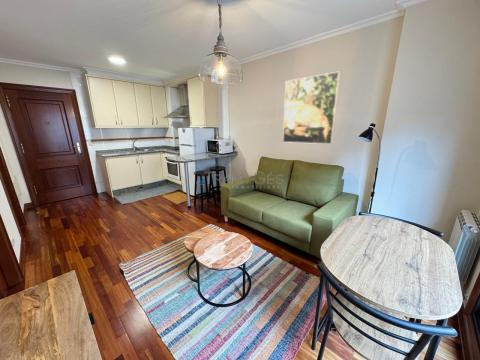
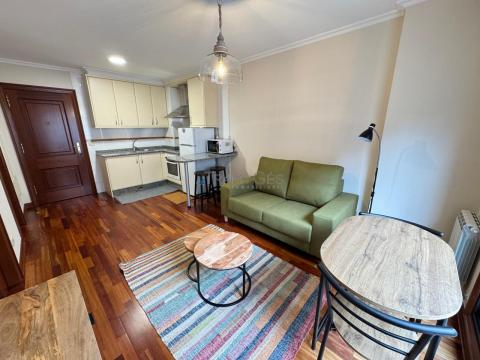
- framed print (307, 111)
